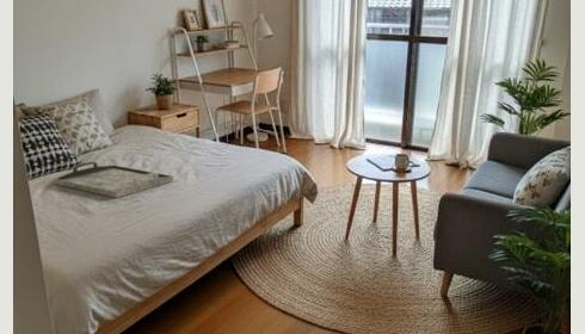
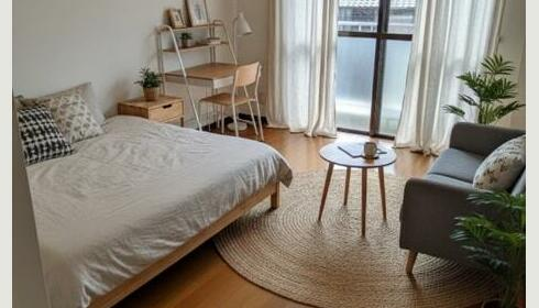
- serving tray (115, 175)
